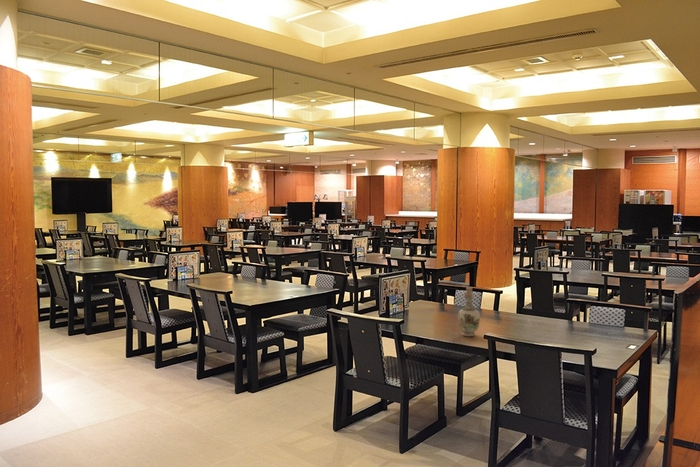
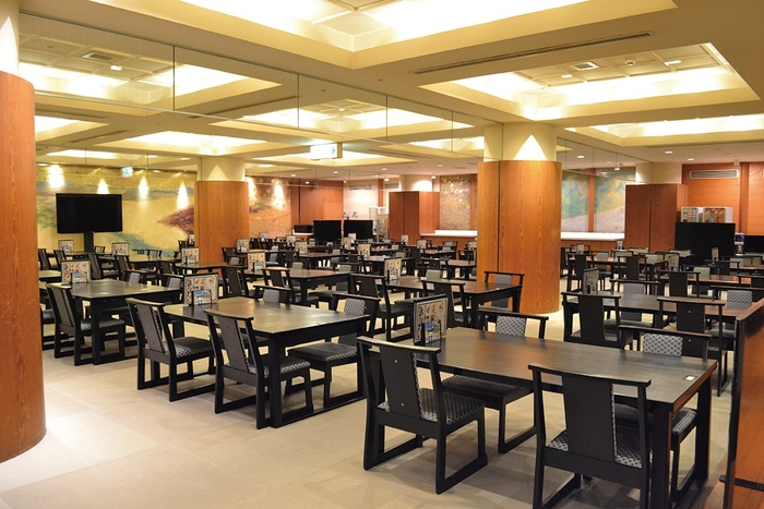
- vase (468, 311)
